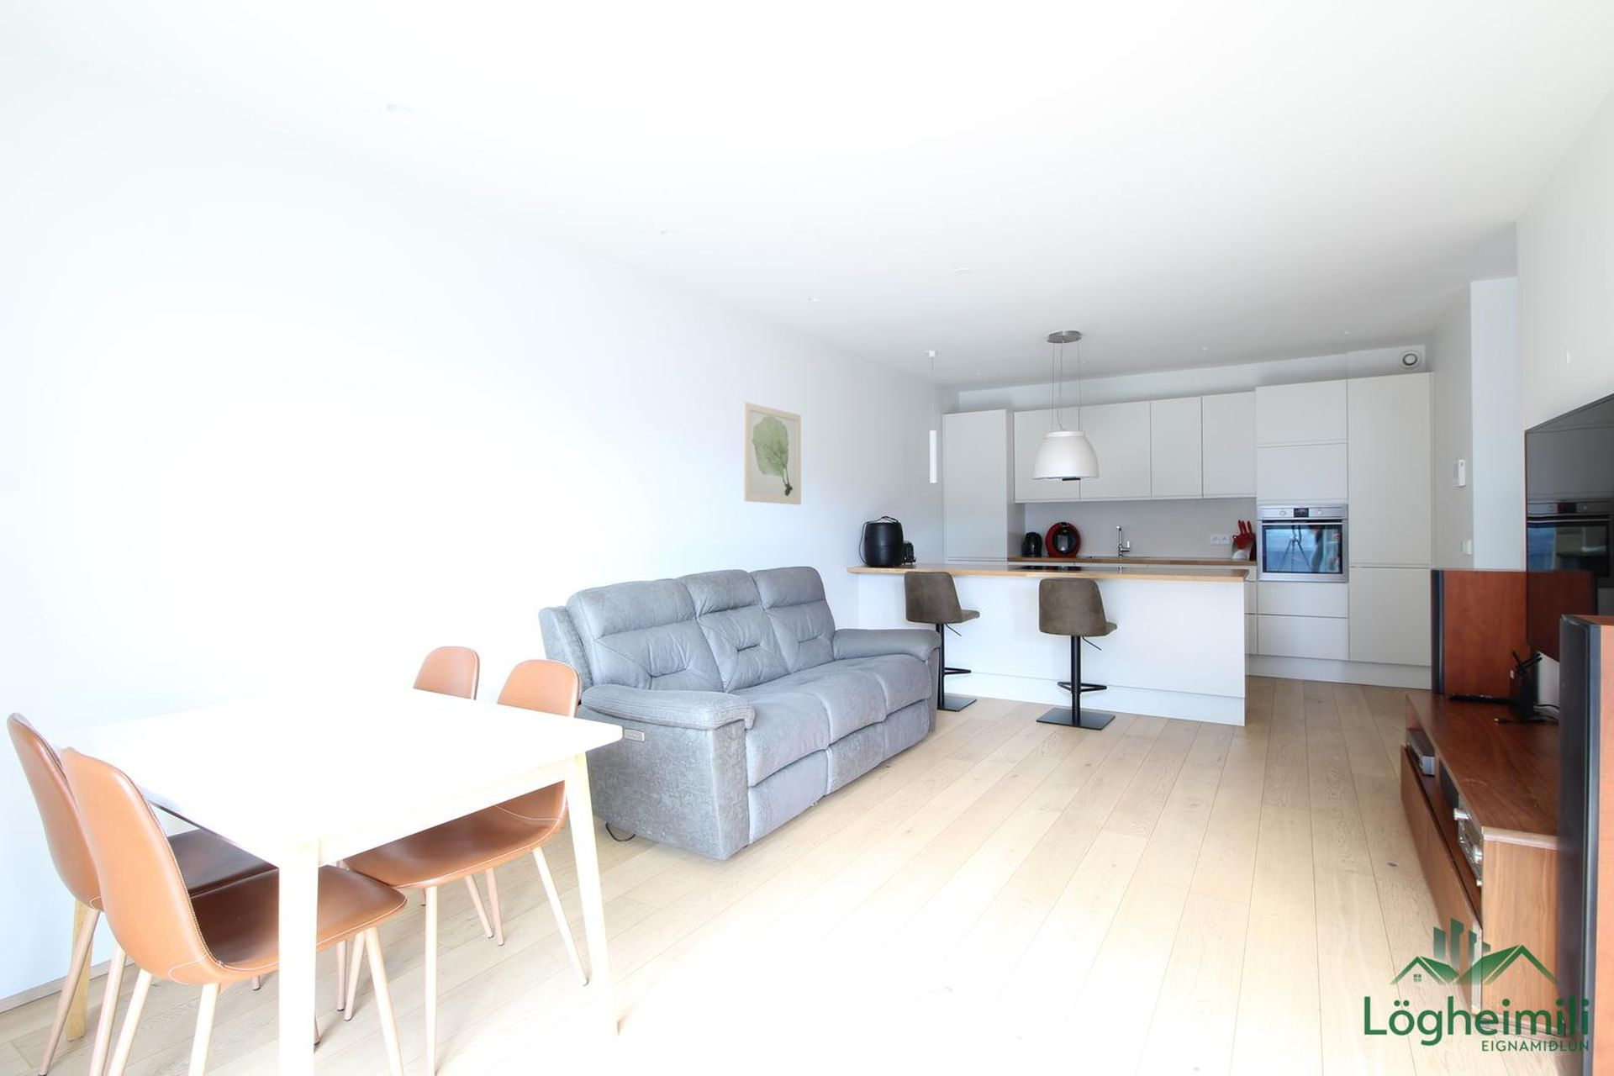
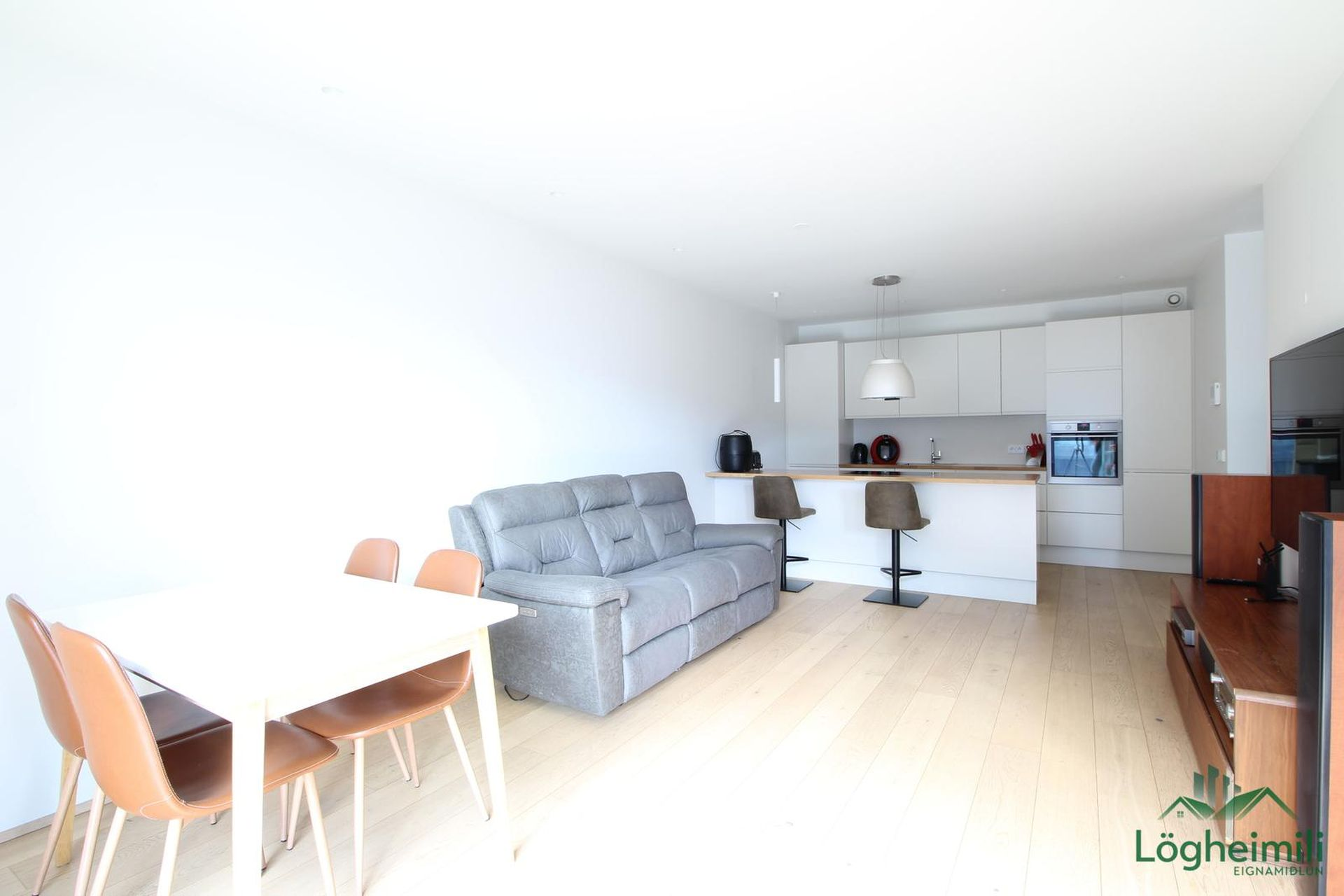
- wall art (773, 455)
